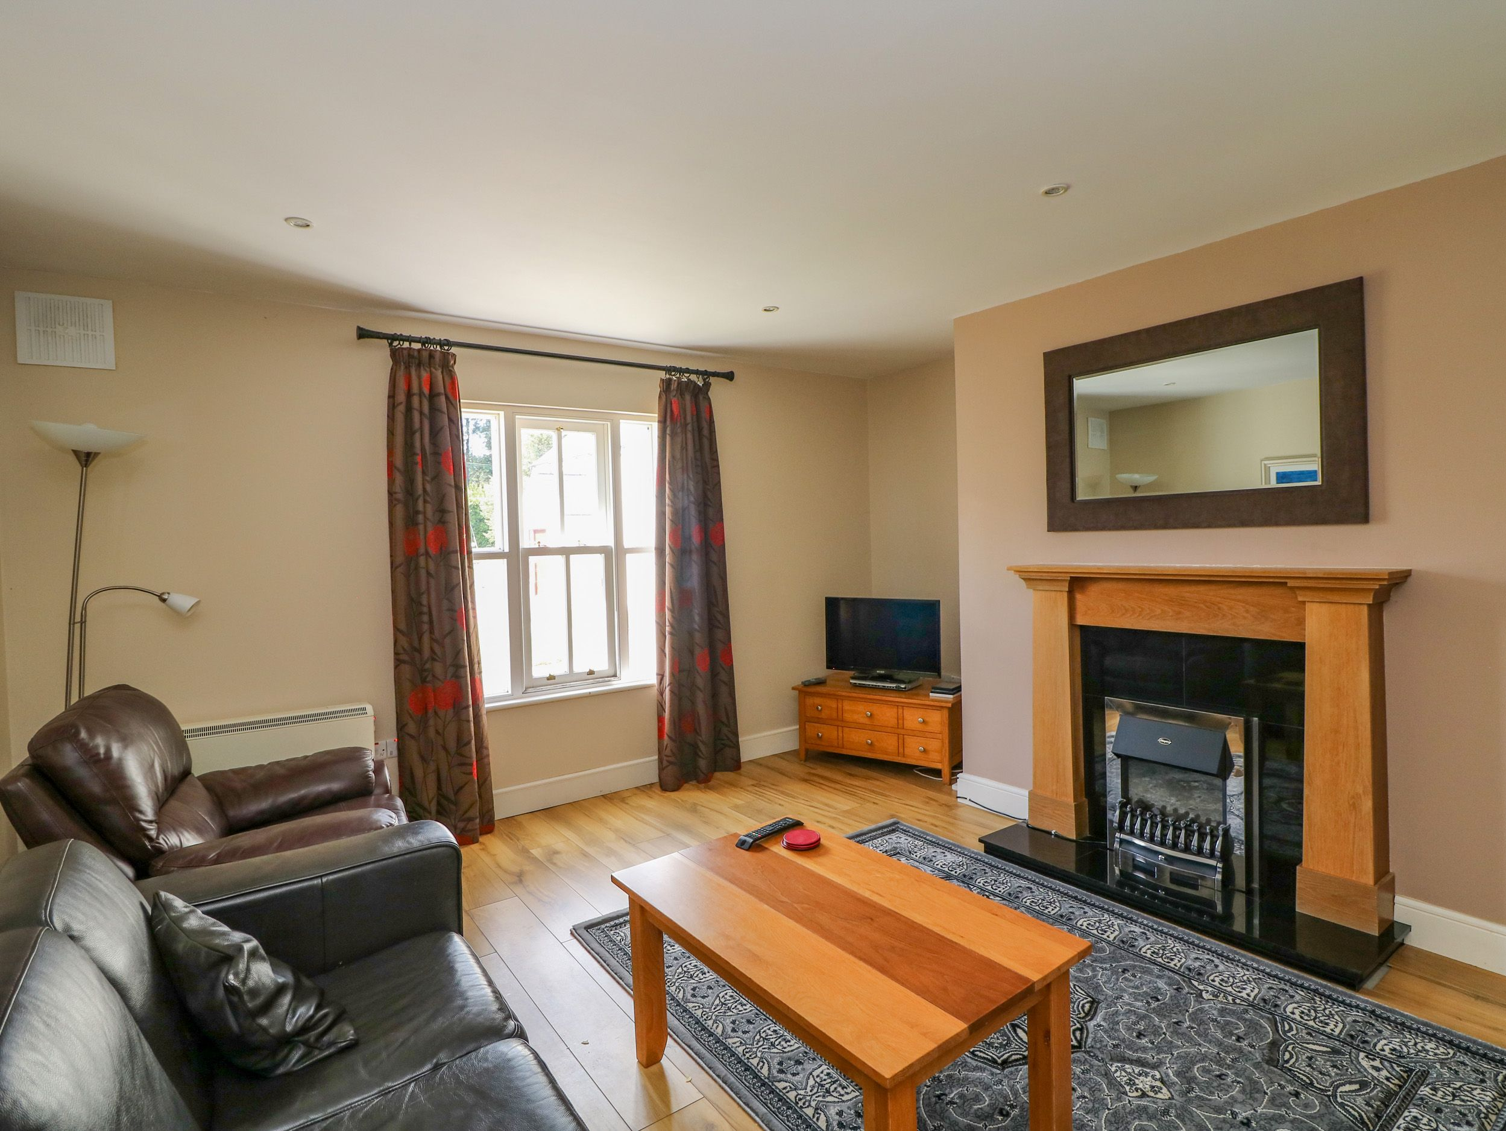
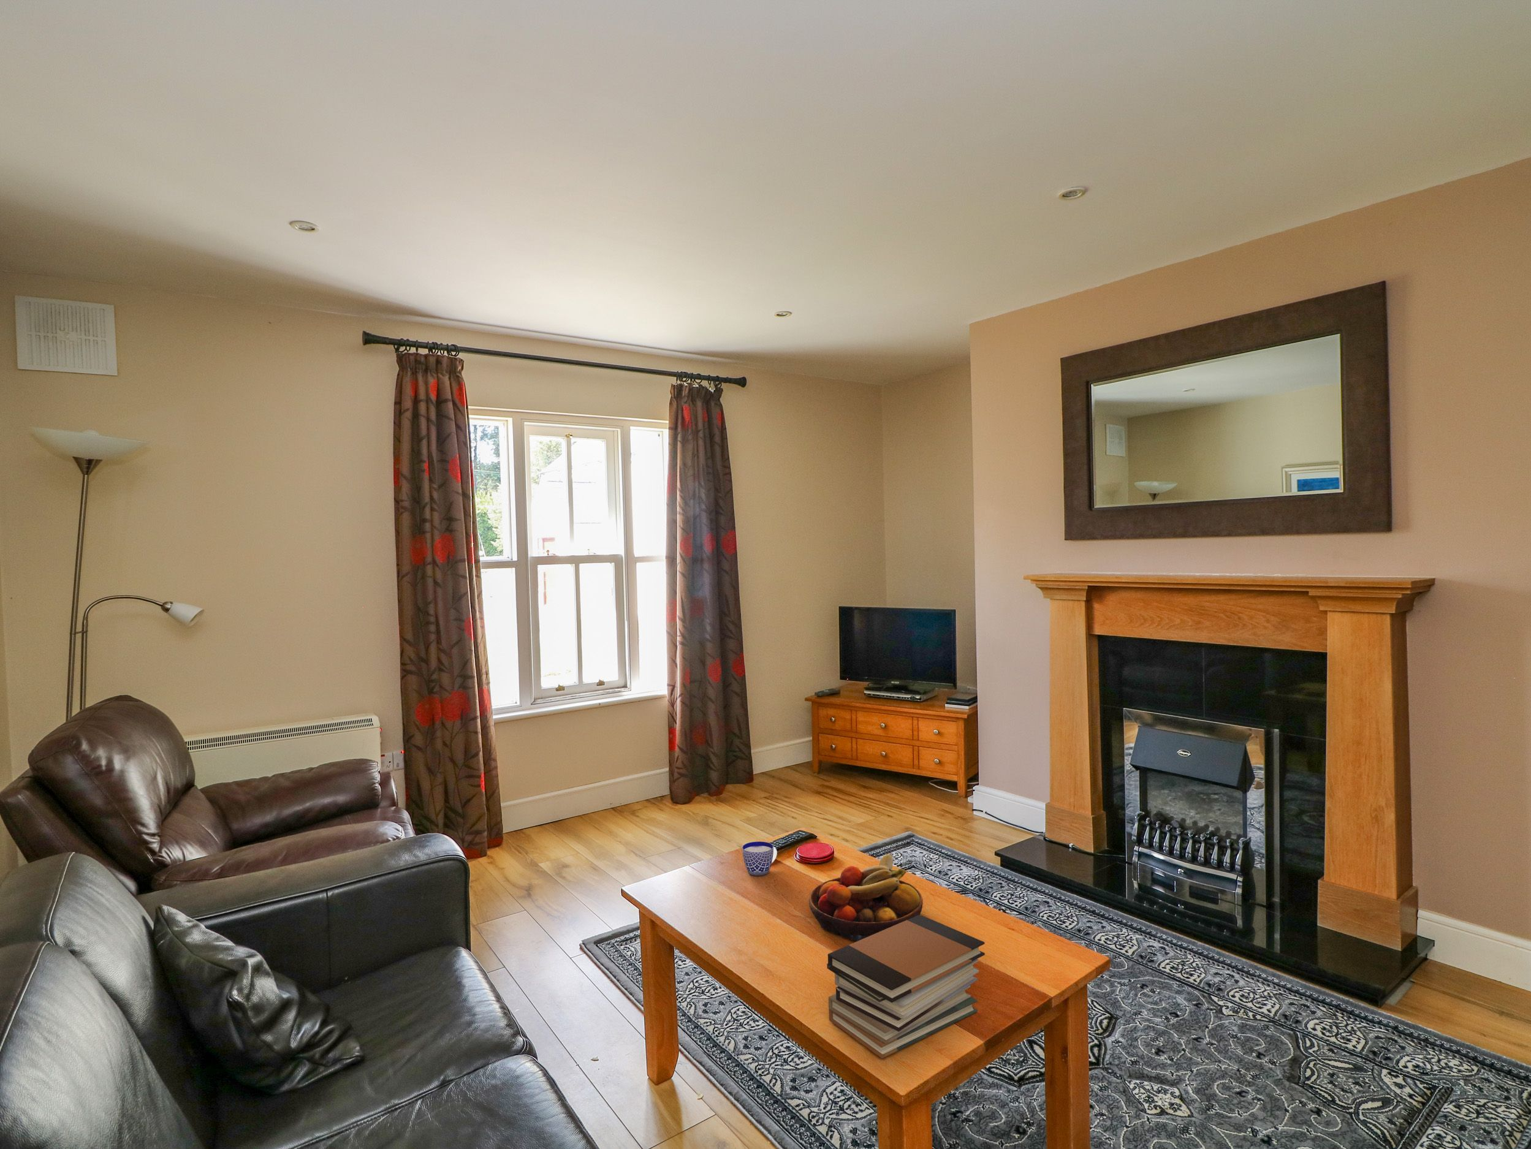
+ fruit bowl (865, 892)
+ cup (761, 858)
+ book stack (907, 981)
